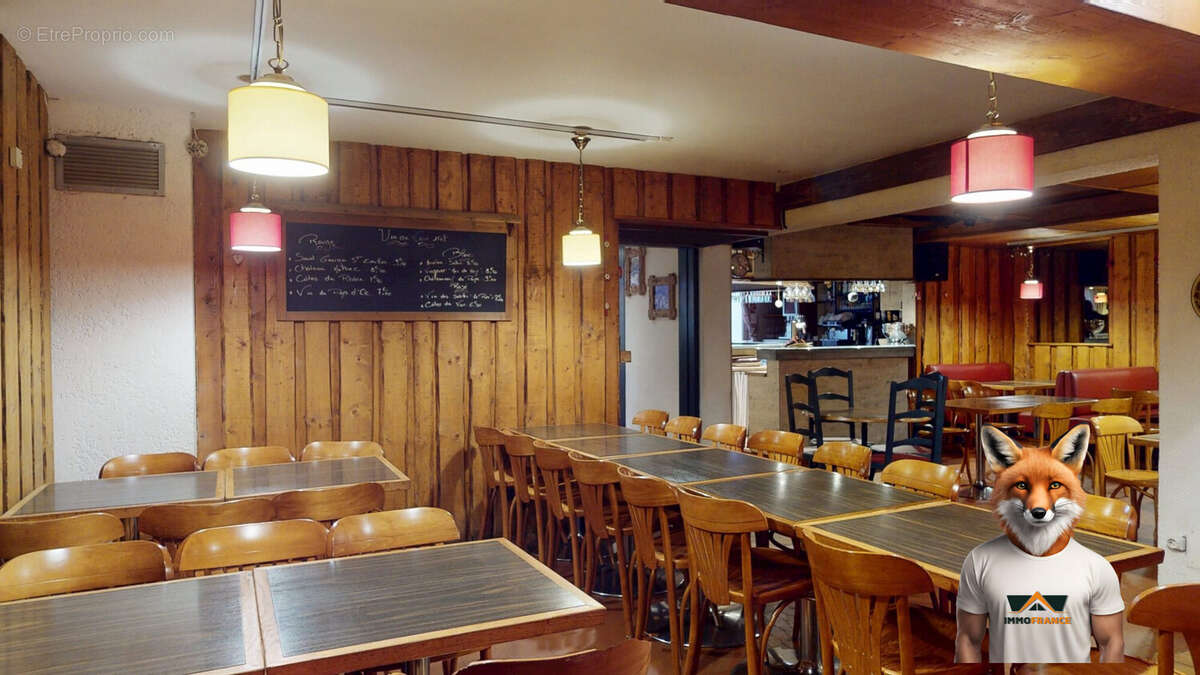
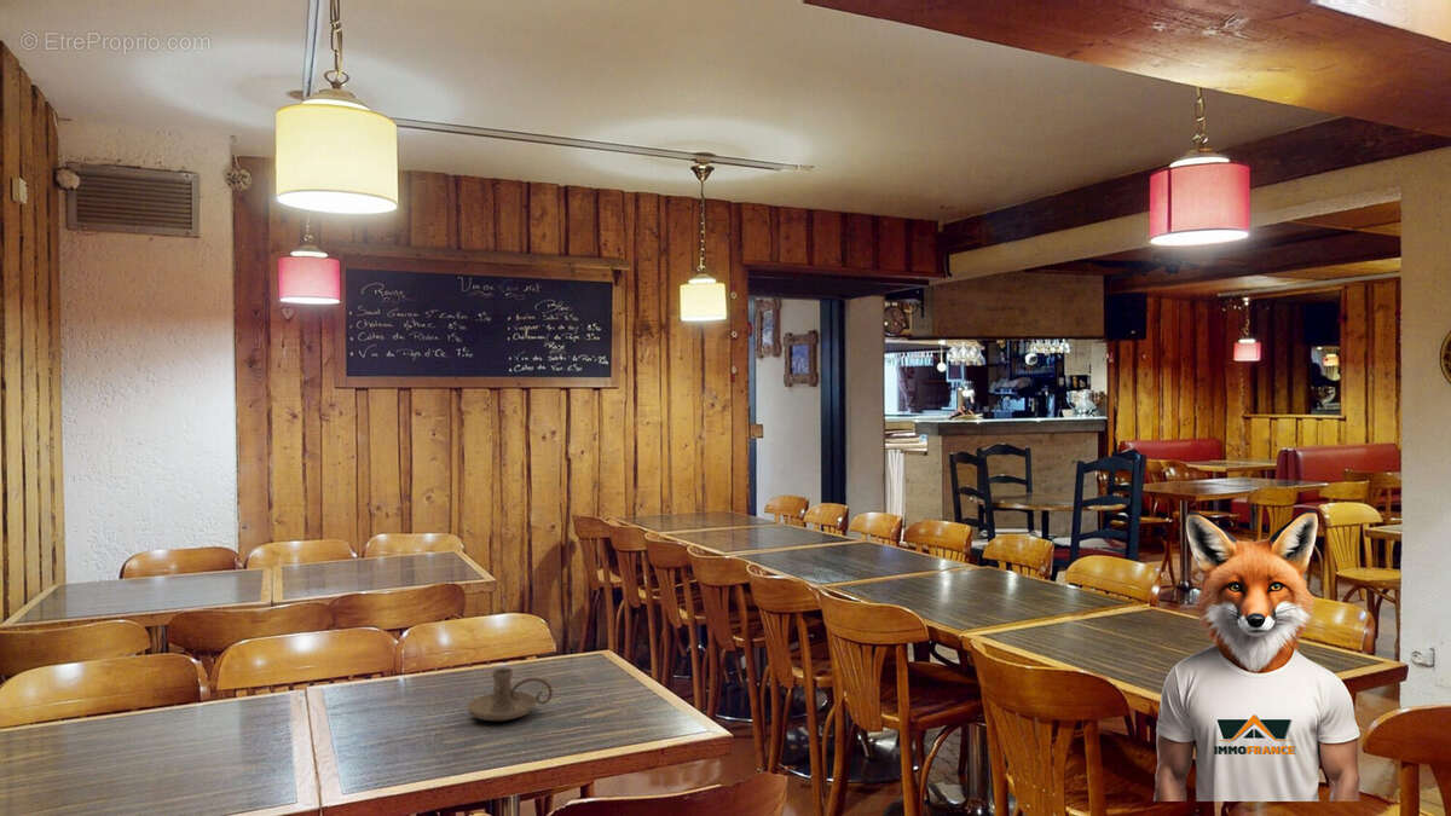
+ candle holder (510, 691)
